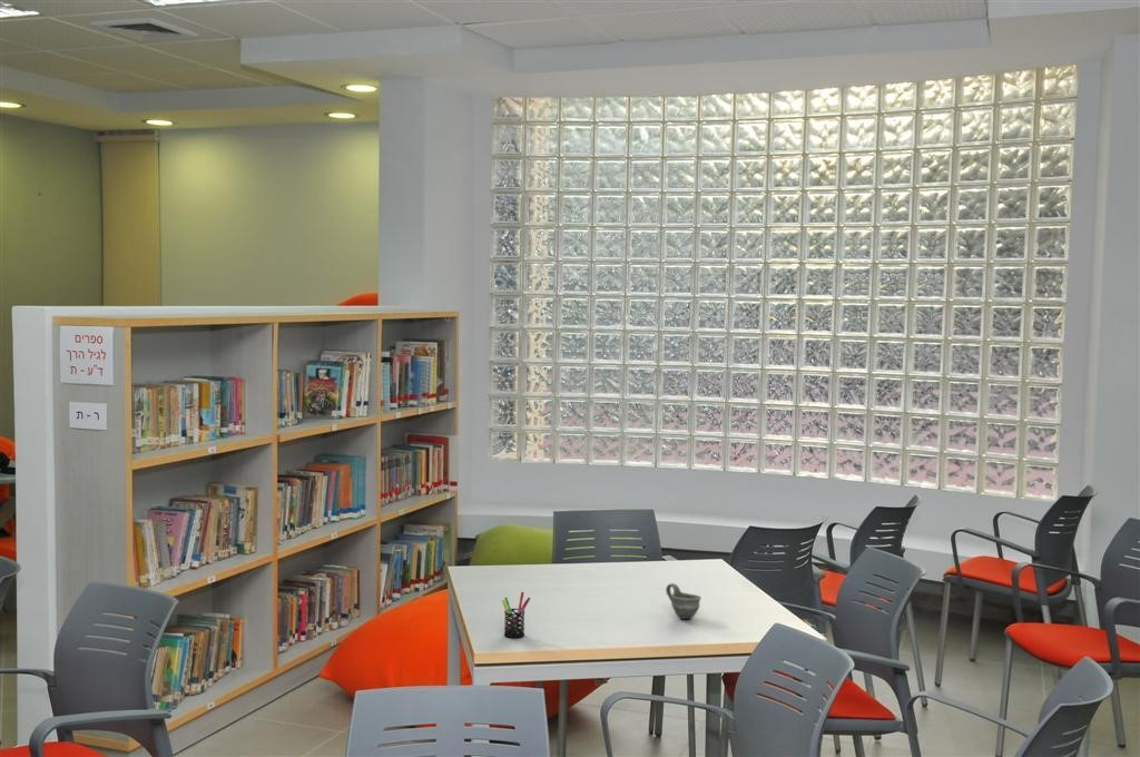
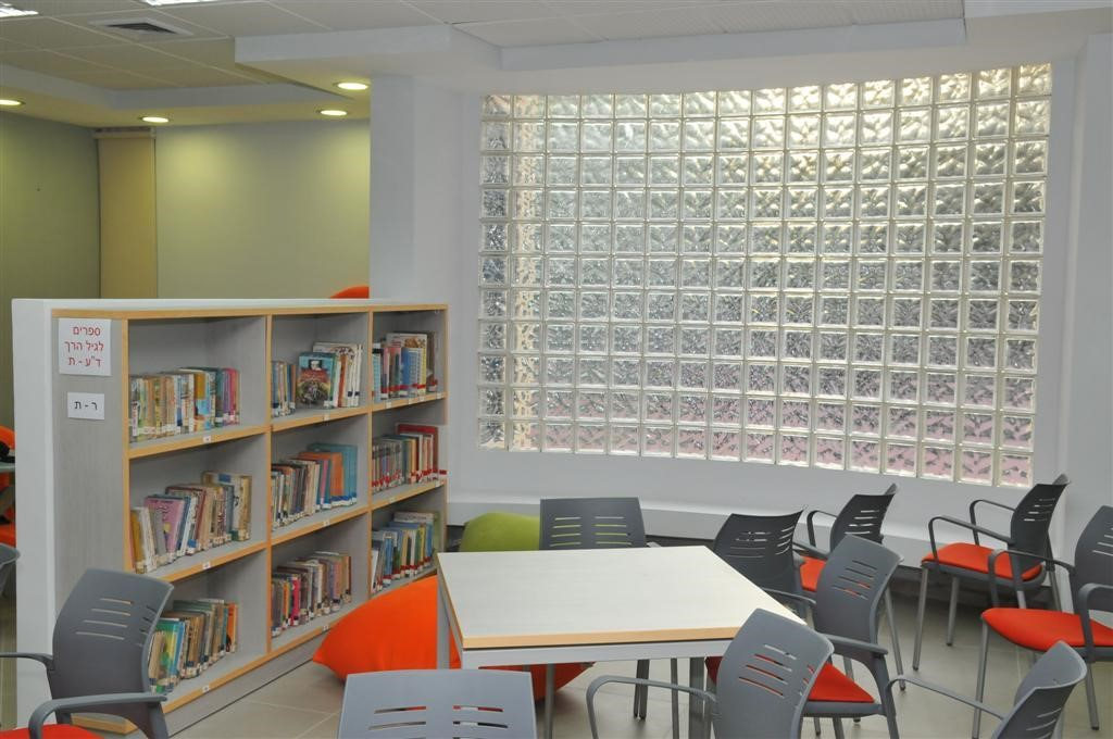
- cup (684, 601)
- pen holder (513, 613)
